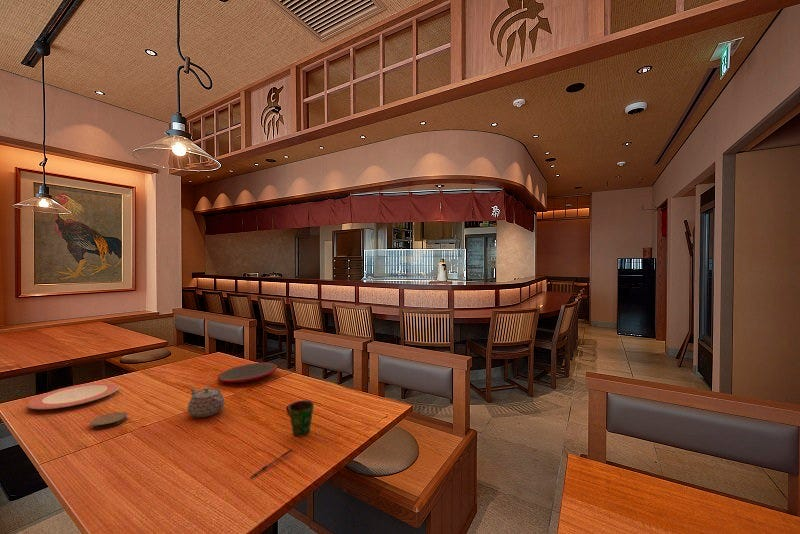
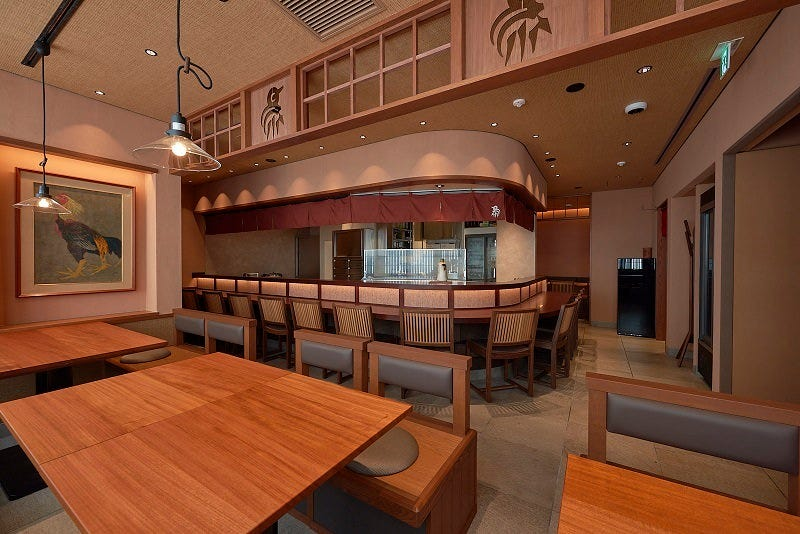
- pen (272, 462)
- coaster (109, 420)
- teapot (205, 399)
- plate (248, 372)
- cup (298, 418)
- plate (76, 396)
